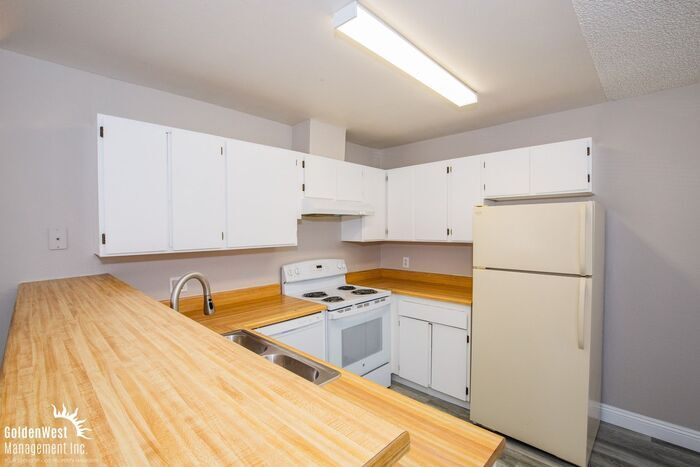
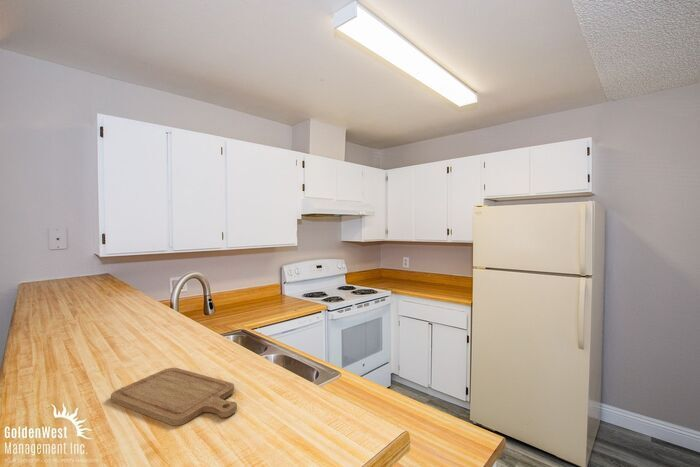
+ chopping board (183, 395)
